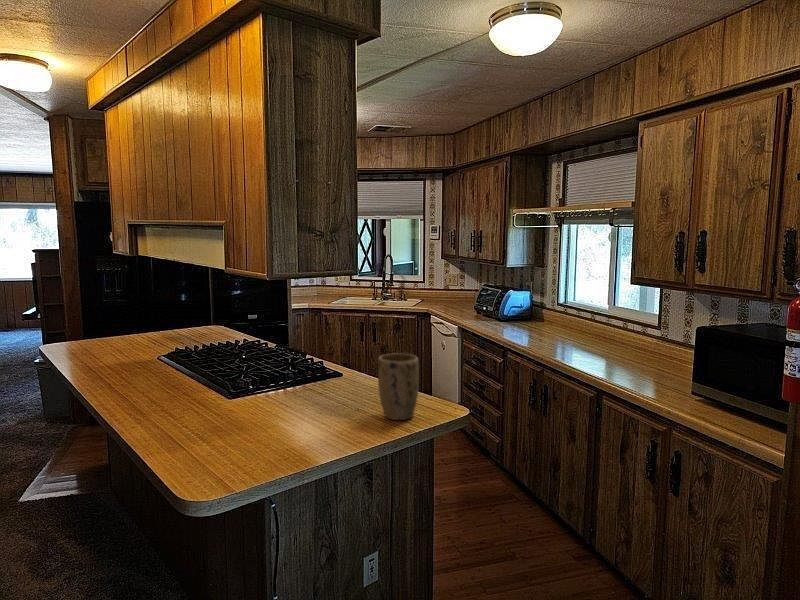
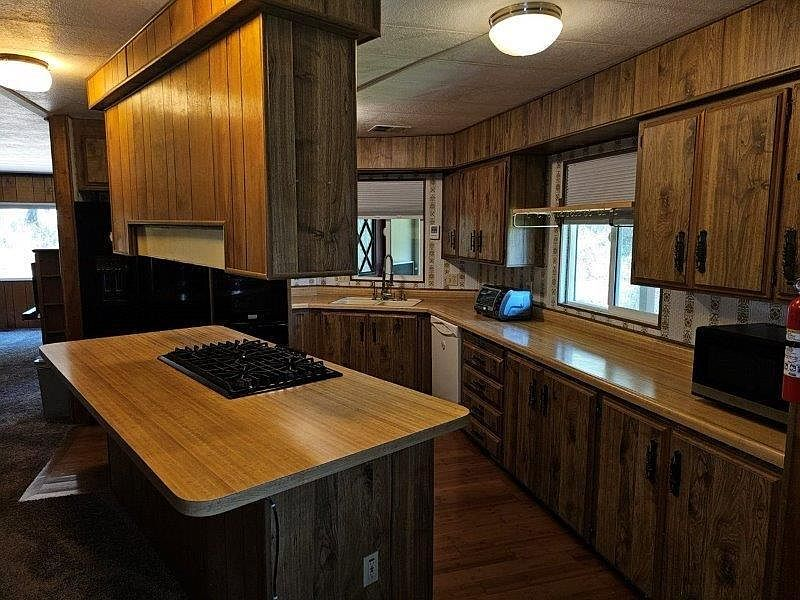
- plant pot (398, 386)
